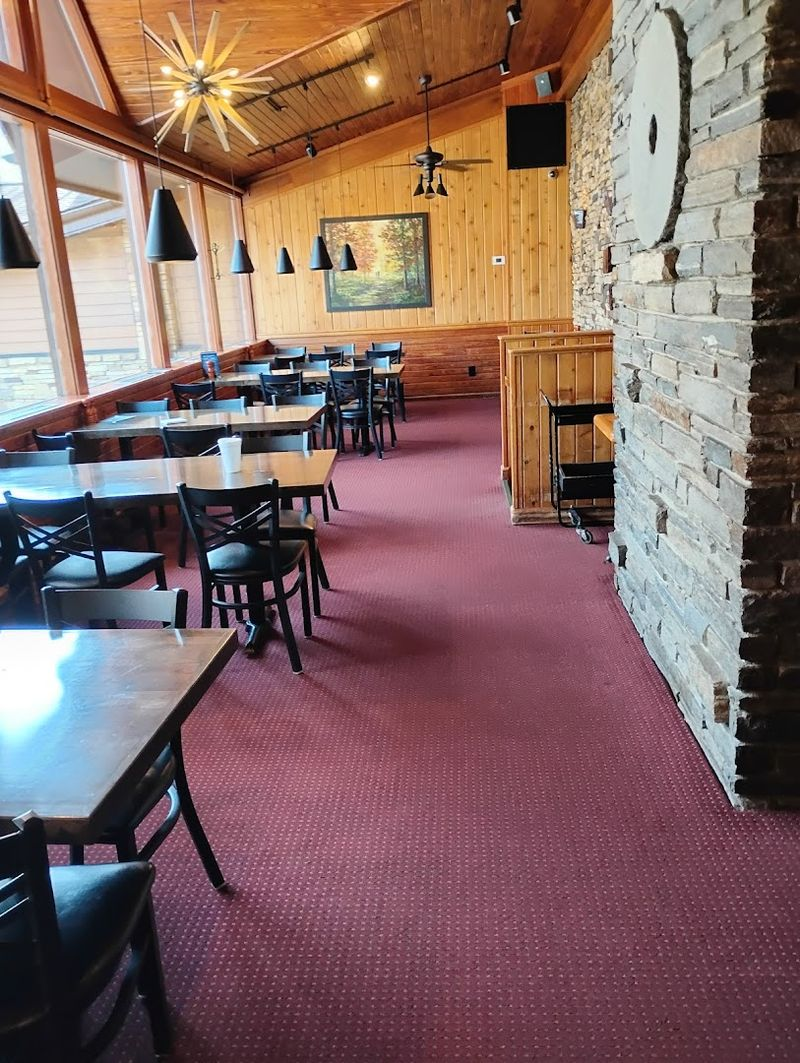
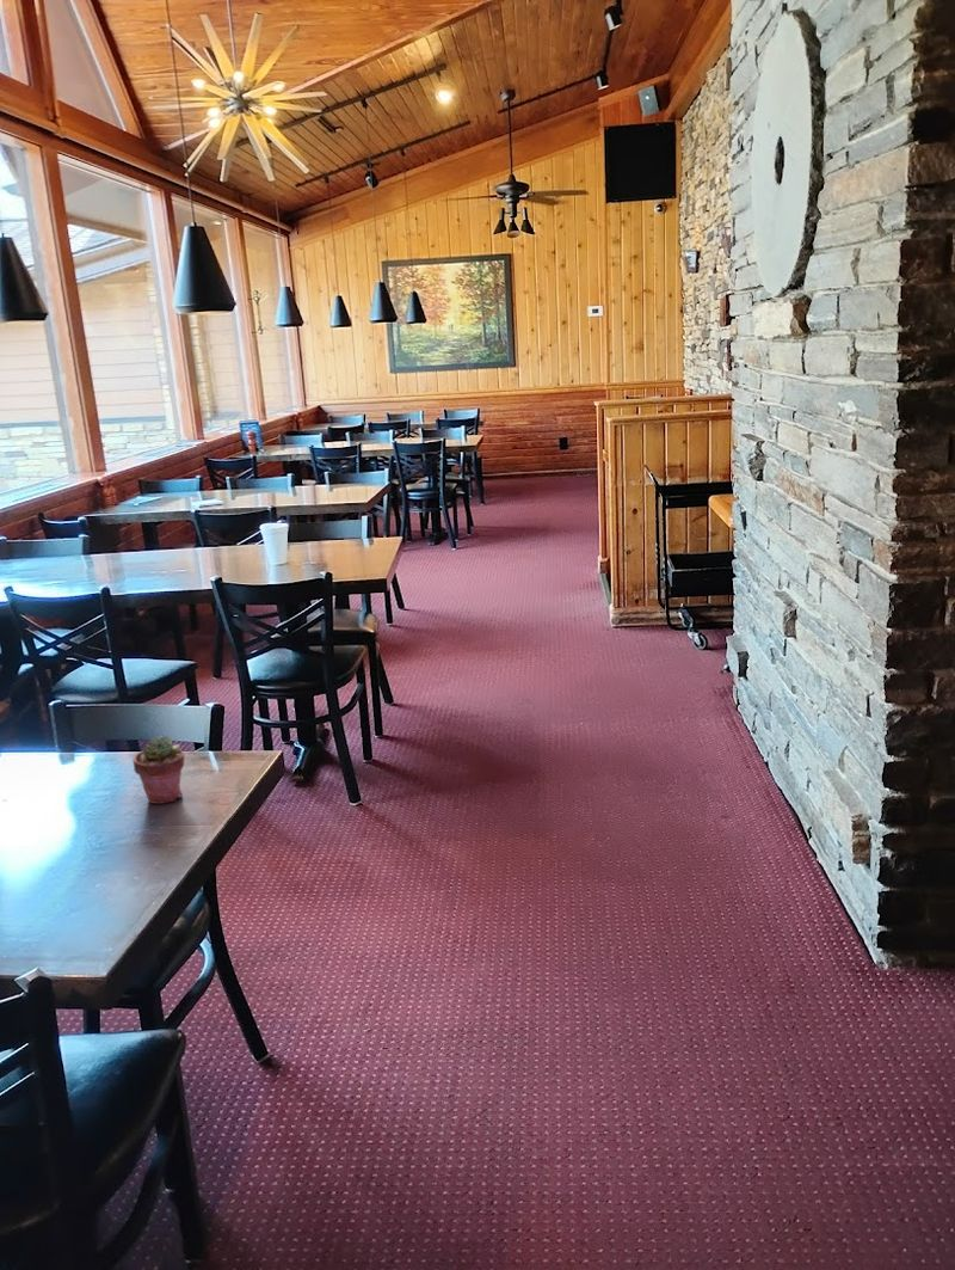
+ potted succulent (160, 767)
